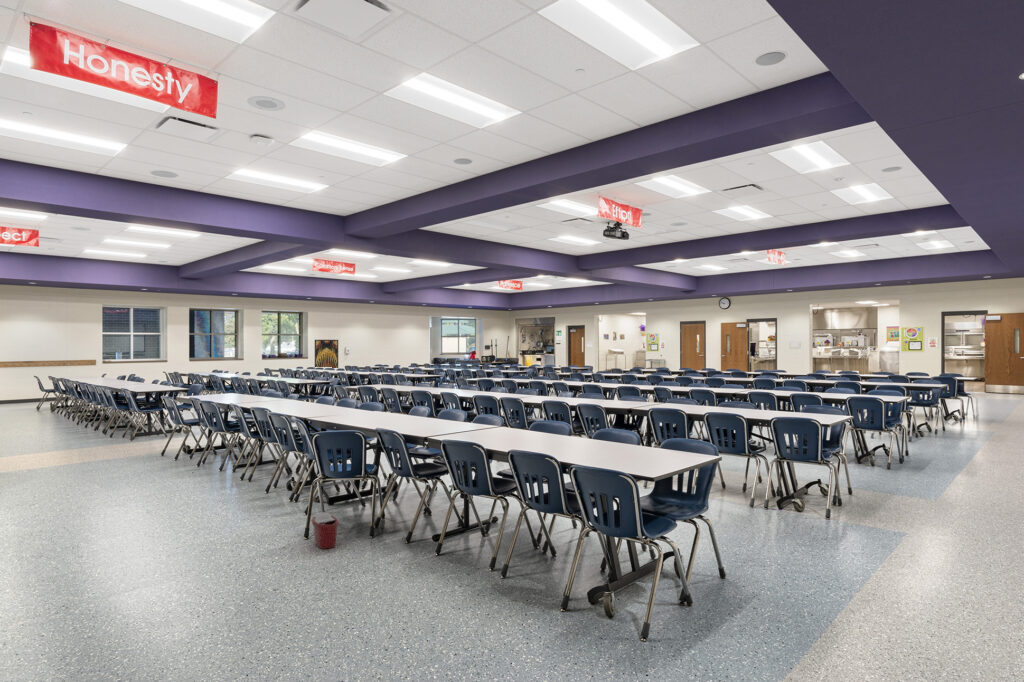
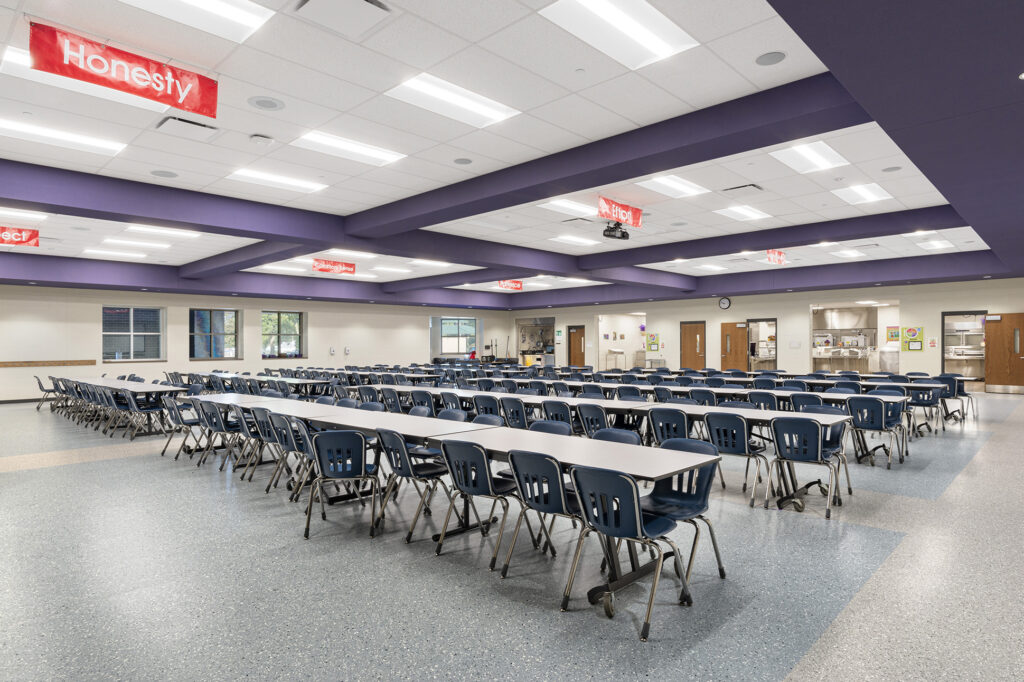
- bucket (325, 530)
- wall art (326, 355)
